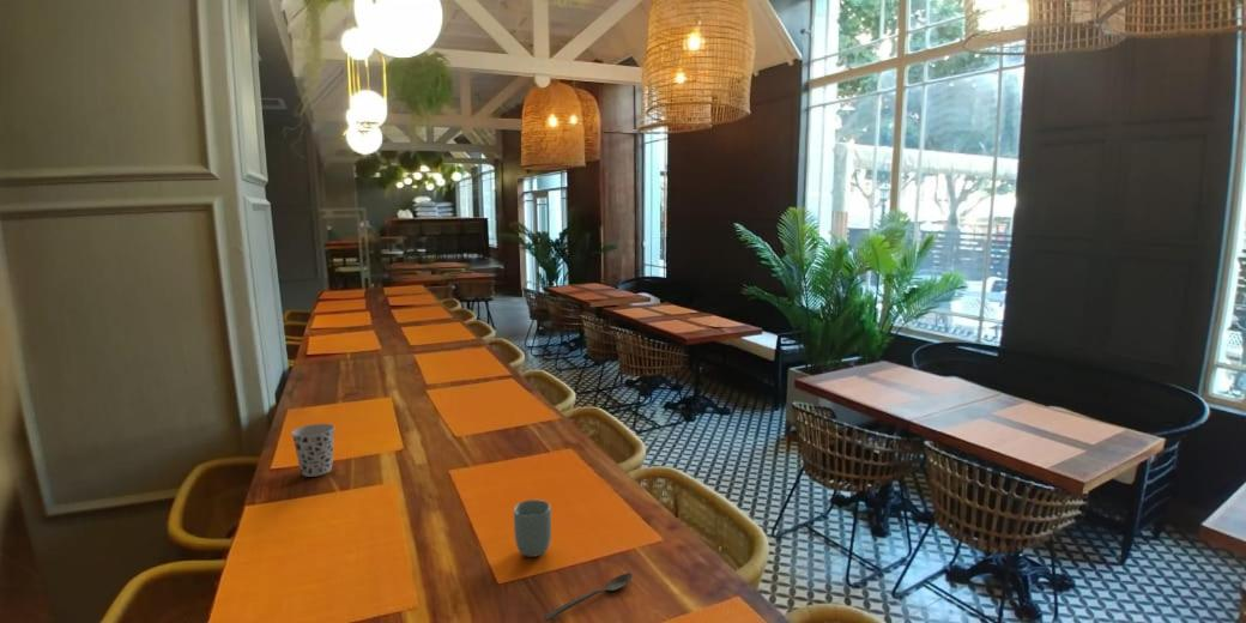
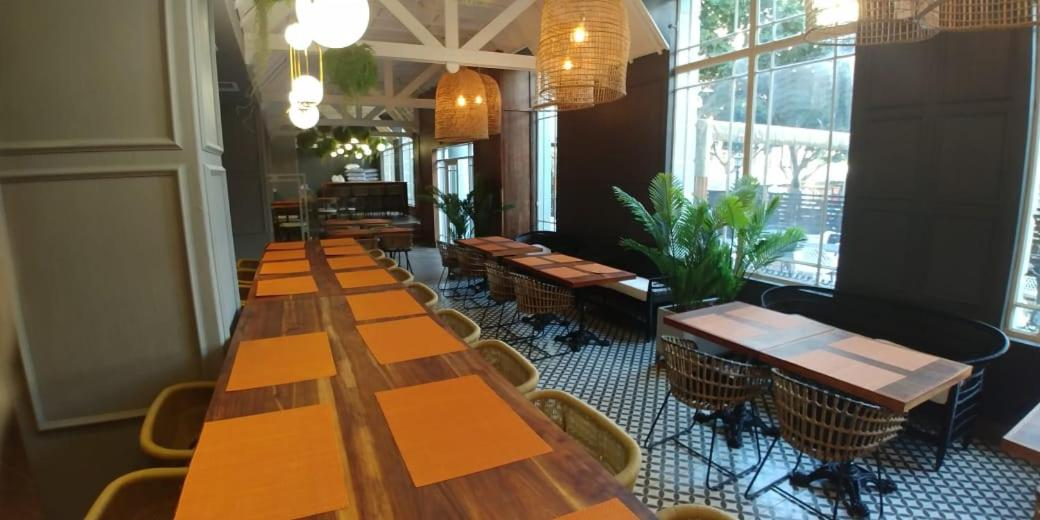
- cup (315, 450)
- spoon (589, 595)
- cup (532, 530)
